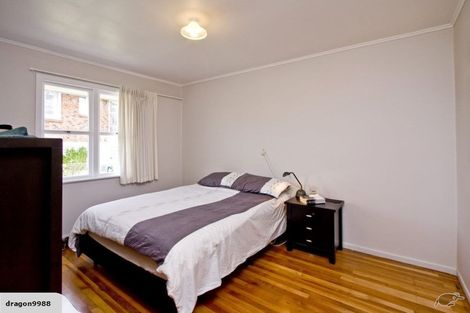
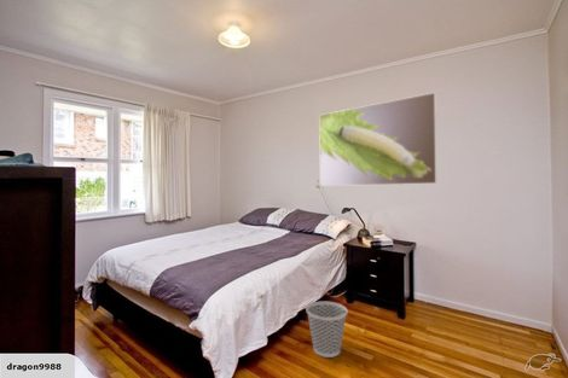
+ wastebasket (326, 328)
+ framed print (370, 145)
